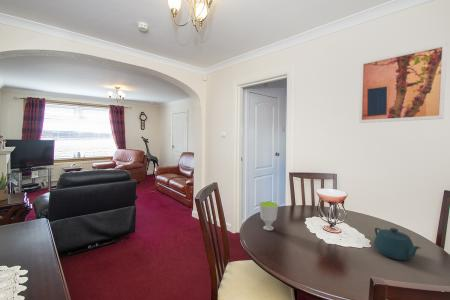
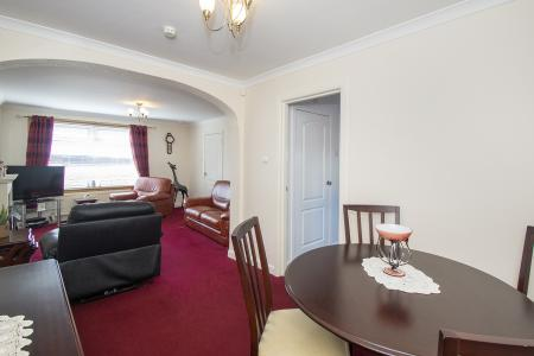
- cup (268, 216)
- teapot (395, 242)
- wall art (398, 87)
